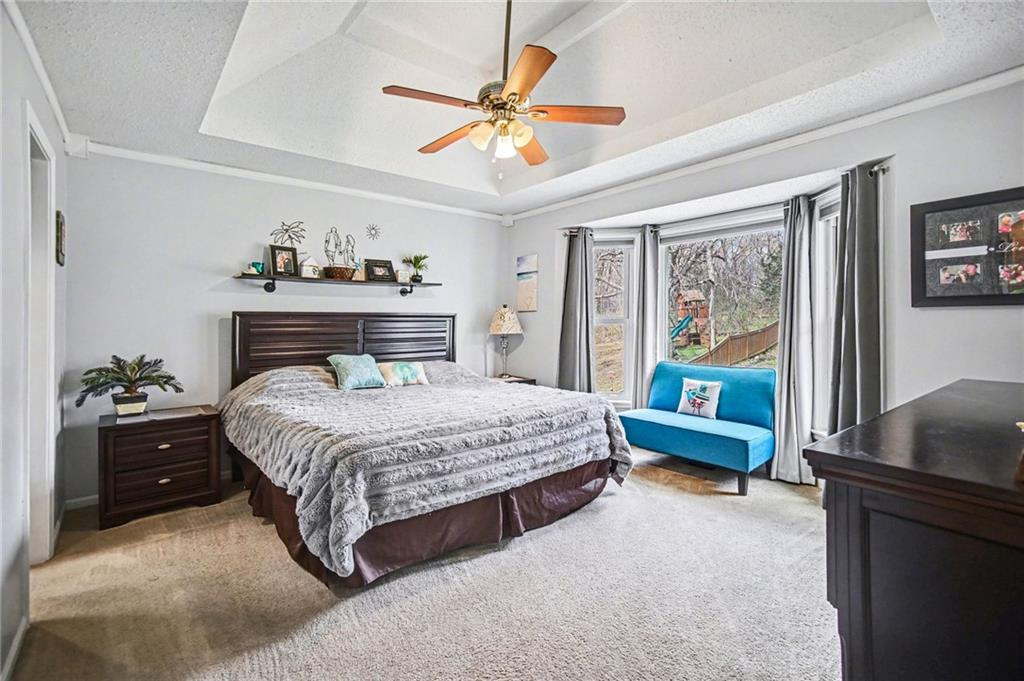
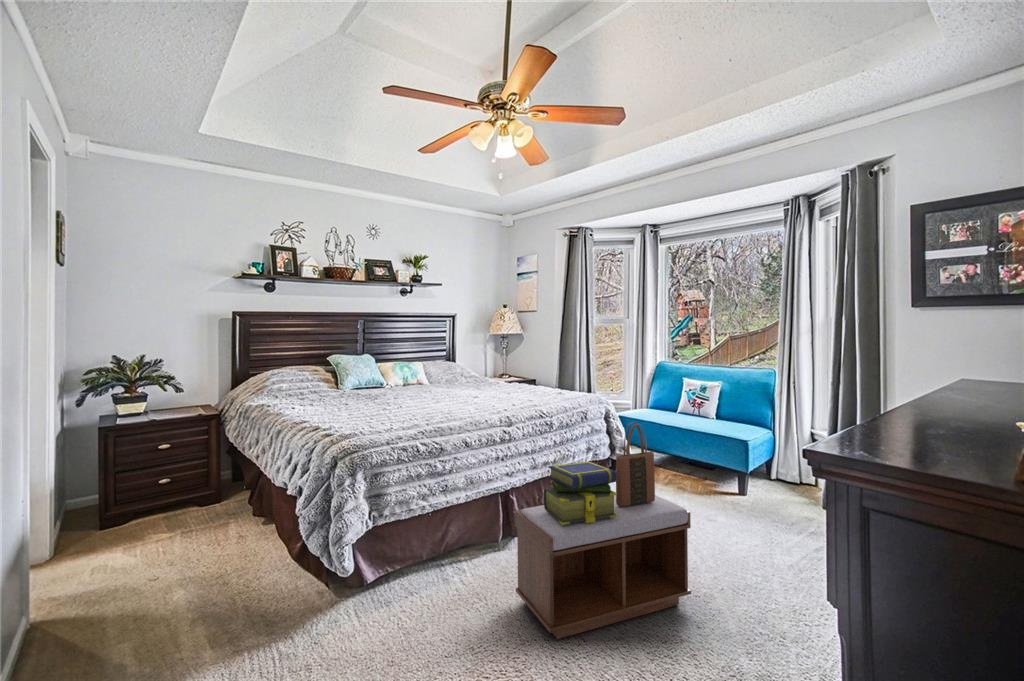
+ bench (603, 555)
+ stack of books (580, 489)
+ tote bag (635, 463)
